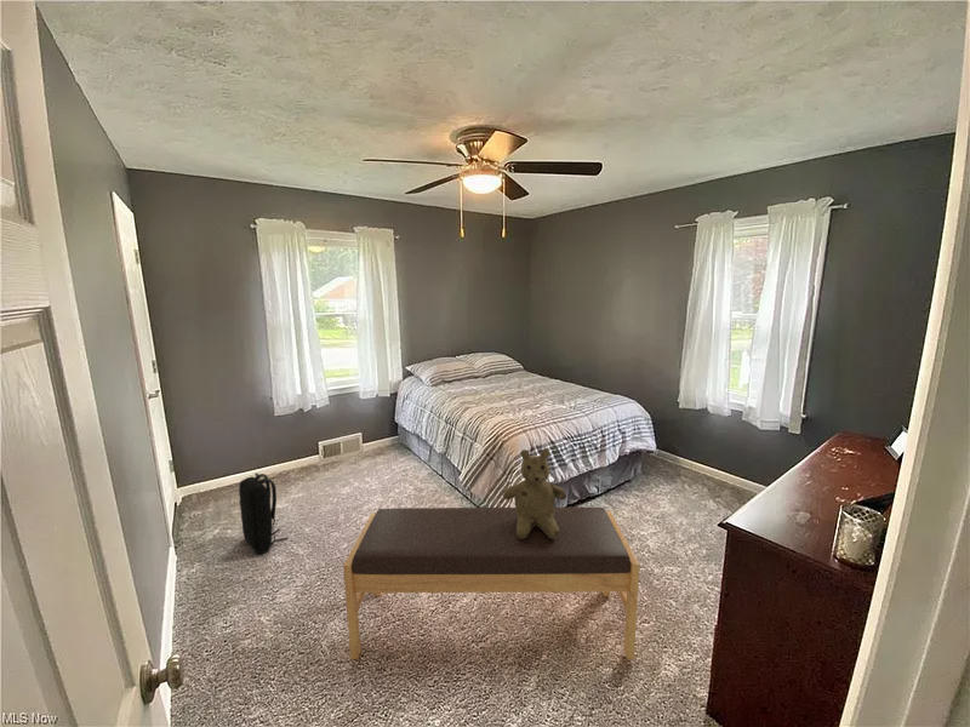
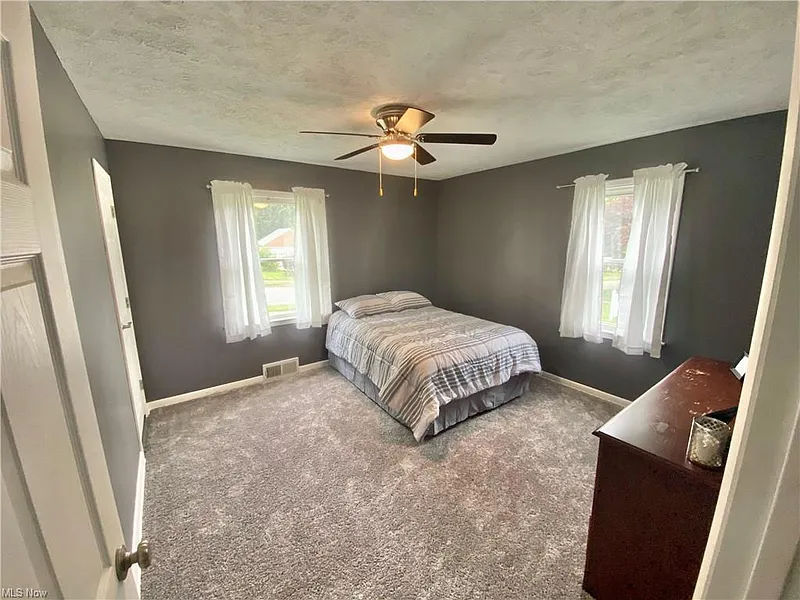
- bench (491, 576)
- teddy bear (535, 490)
- backpack (262, 506)
